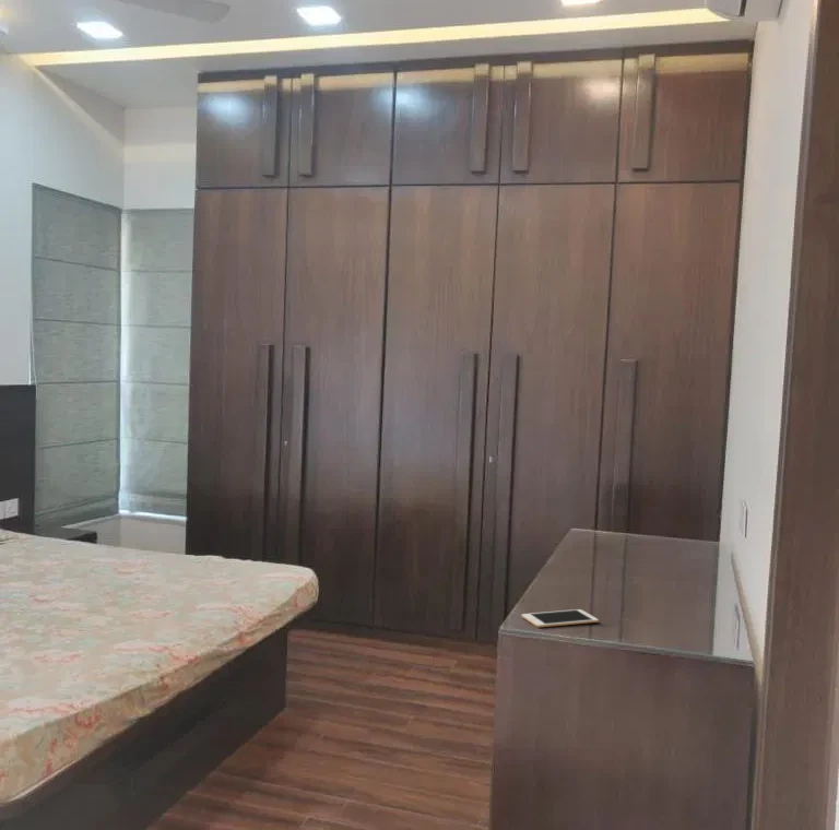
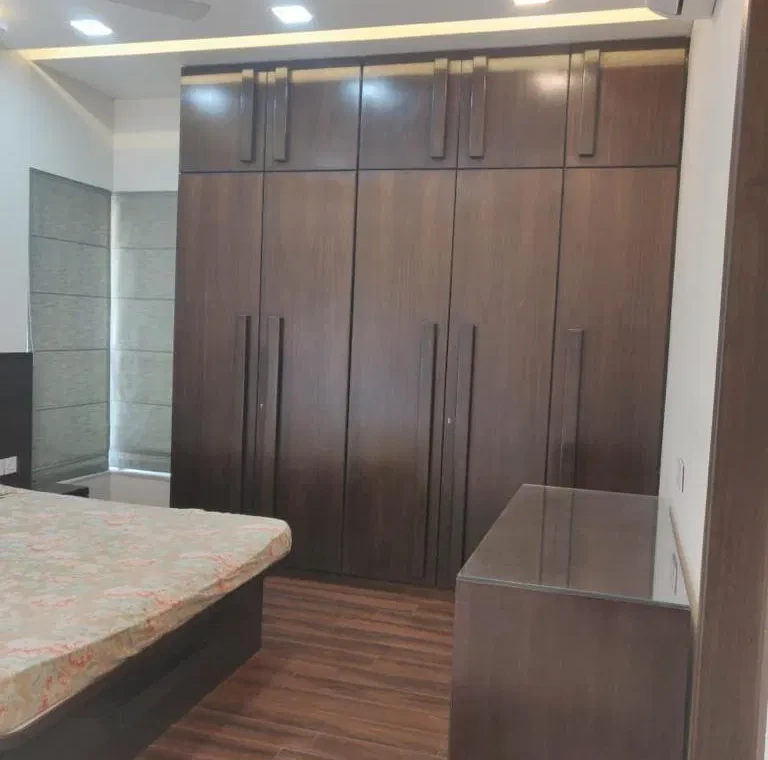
- cell phone (559, 618)
